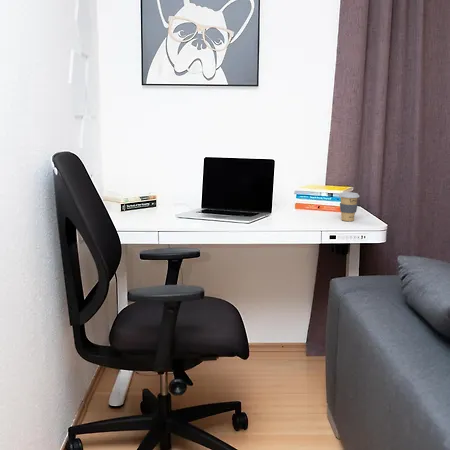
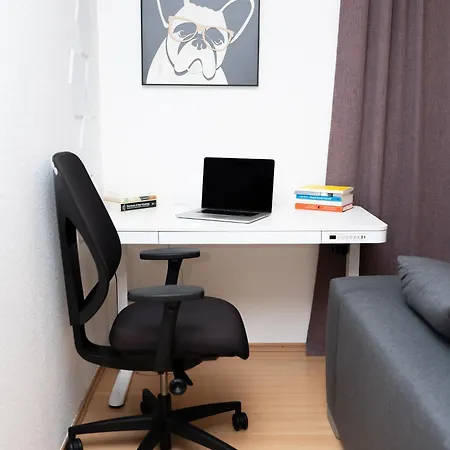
- coffee cup (348, 206)
